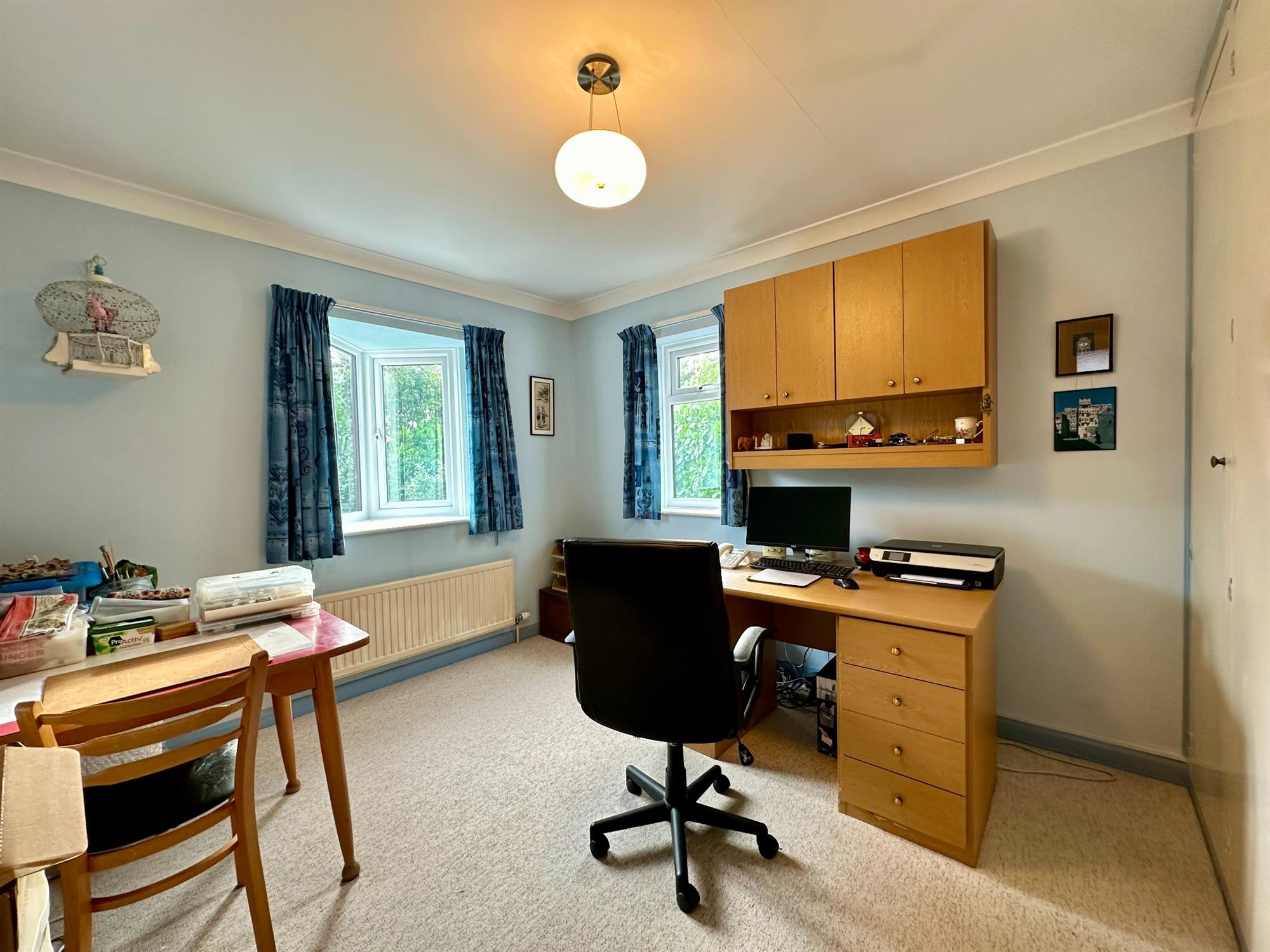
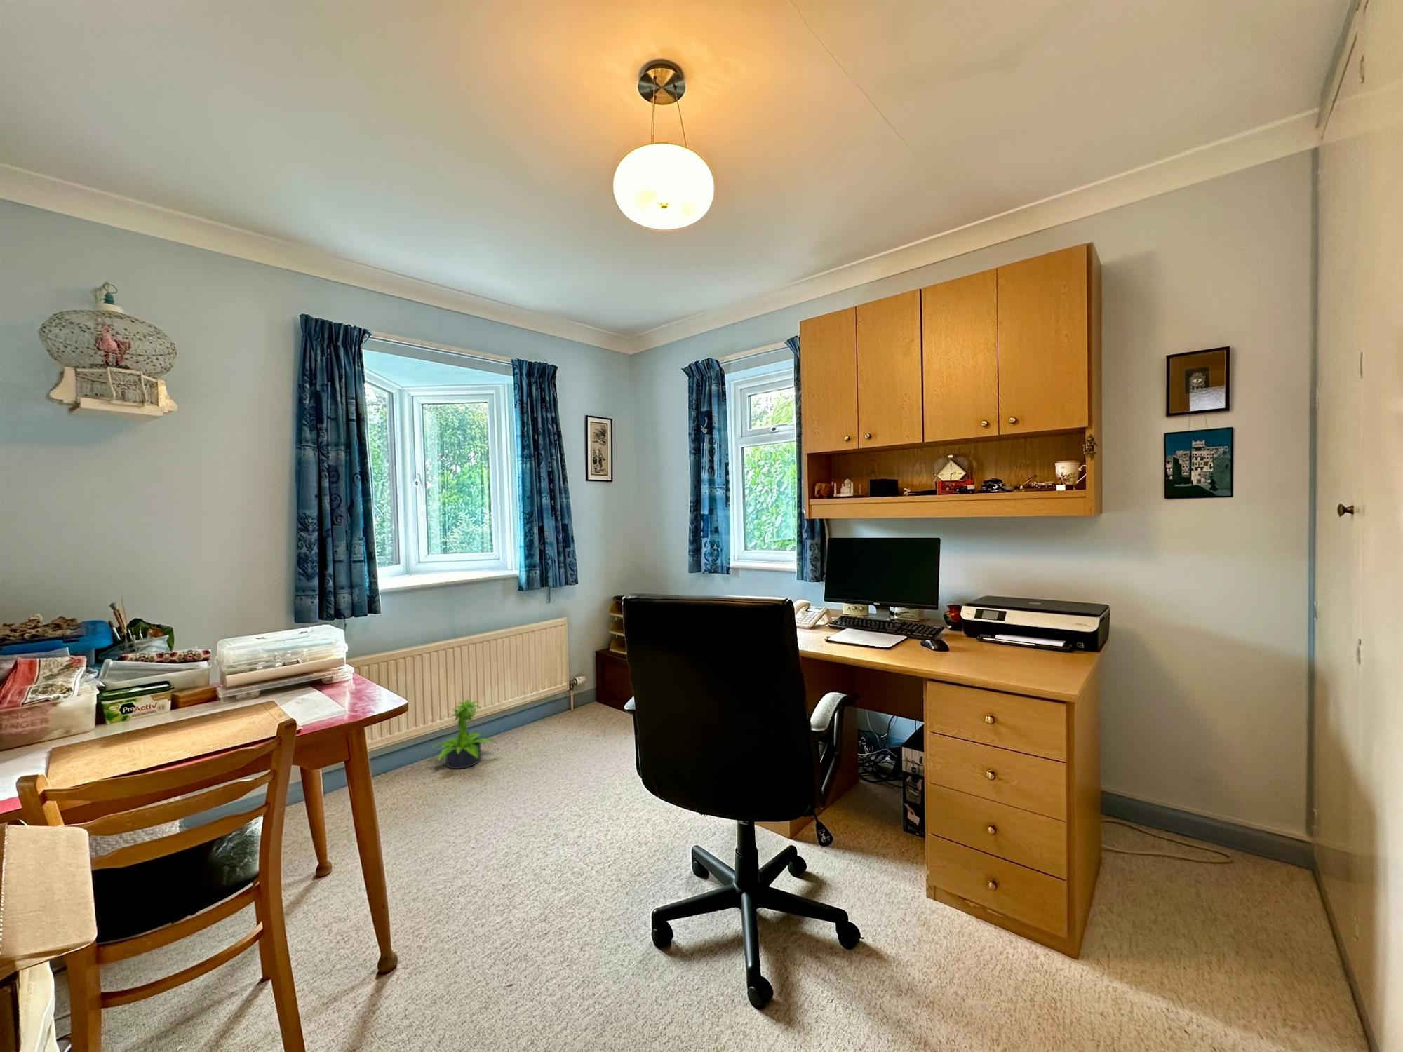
+ potted plant (461, 730)
